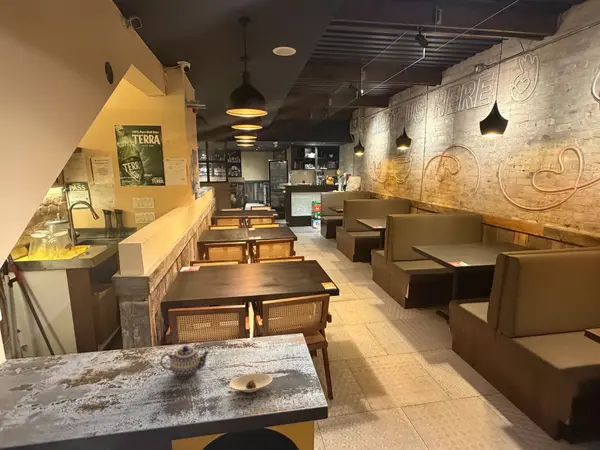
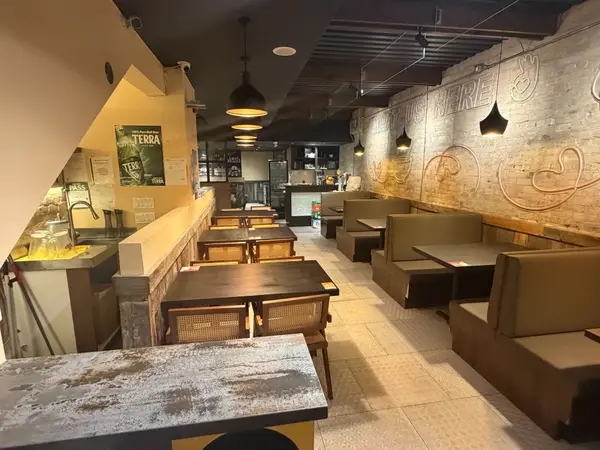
- teapot (185, 359)
- saucer (251, 383)
